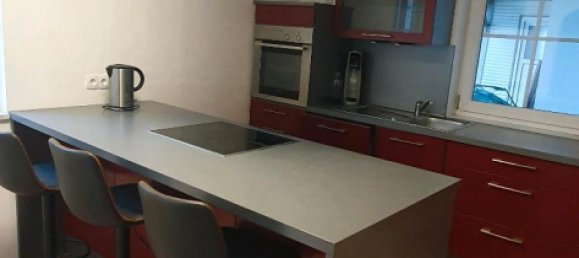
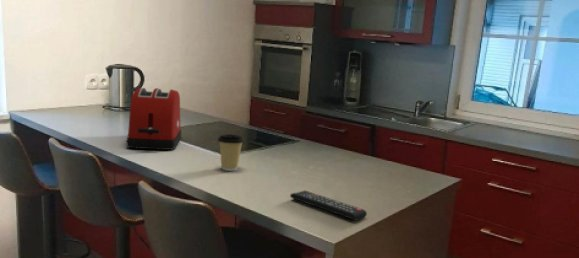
+ toaster (156, 115)
+ remote control (326, 204)
+ coffee cup (230, 152)
